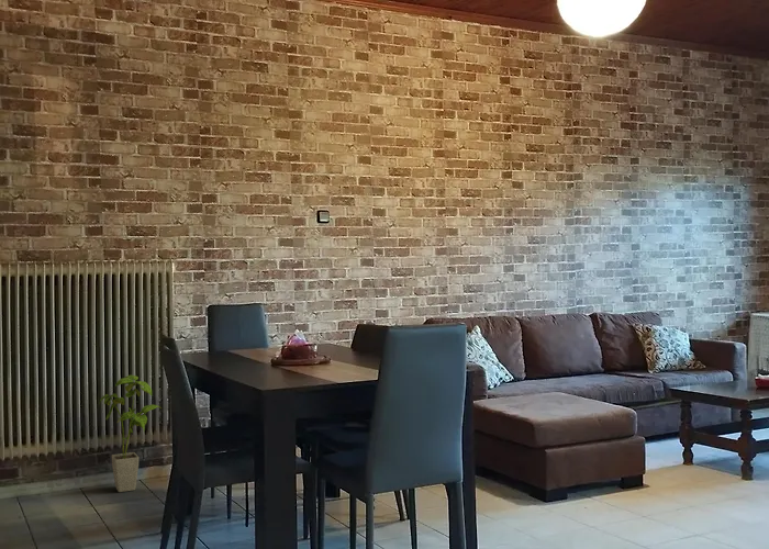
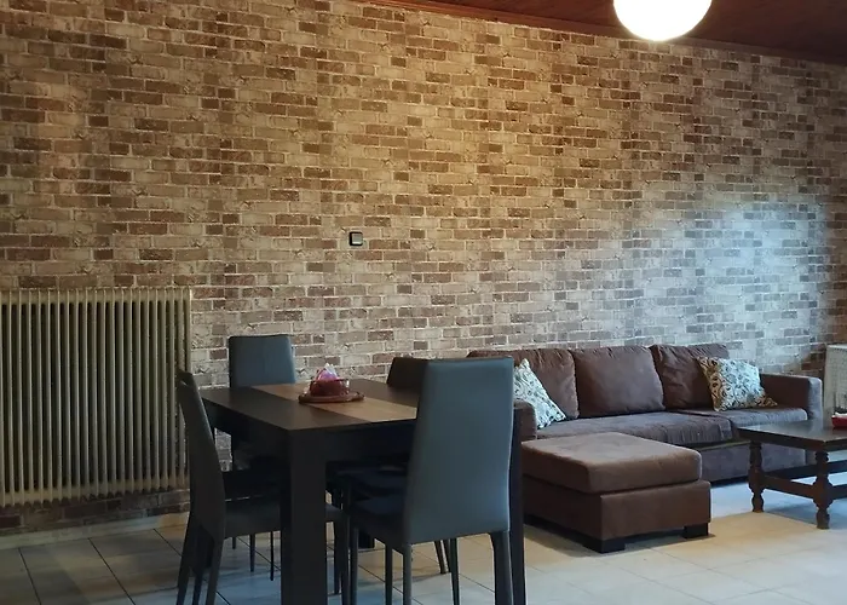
- house plant (132, 432)
